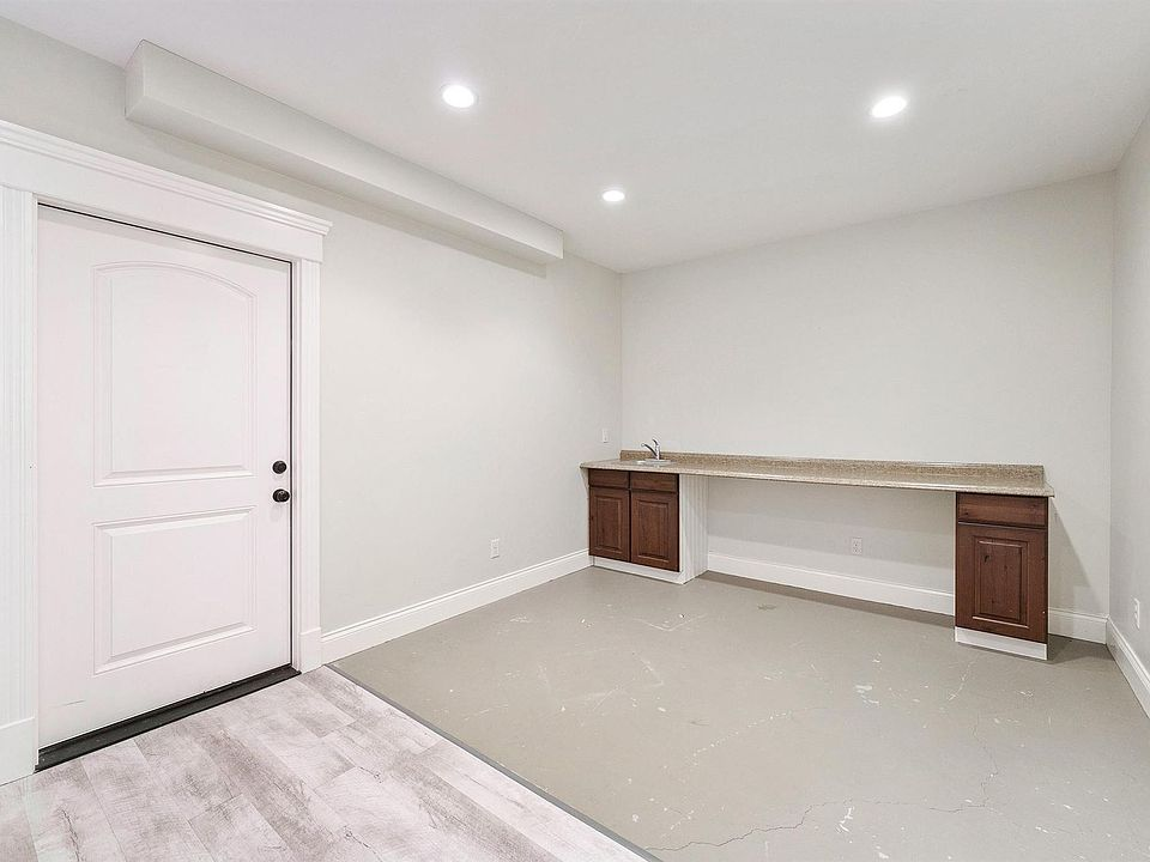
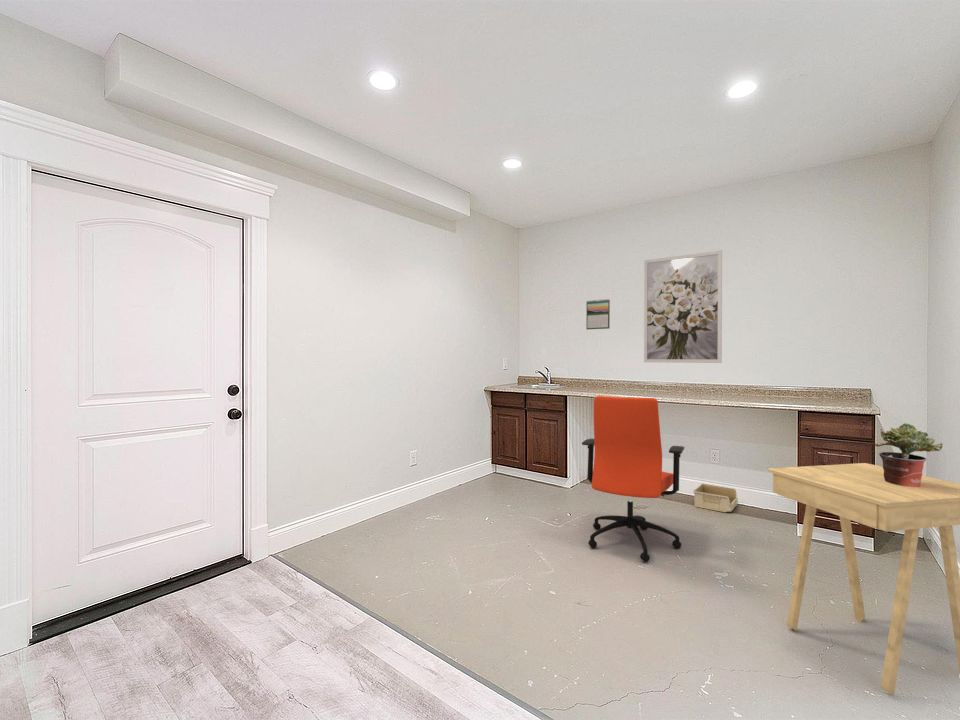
+ storage bin (715, 497)
+ potted plant (908, 452)
+ calendar (597, 314)
+ office chair (631, 467)
+ wall art (681, 309)
+ side table (857, 566)
